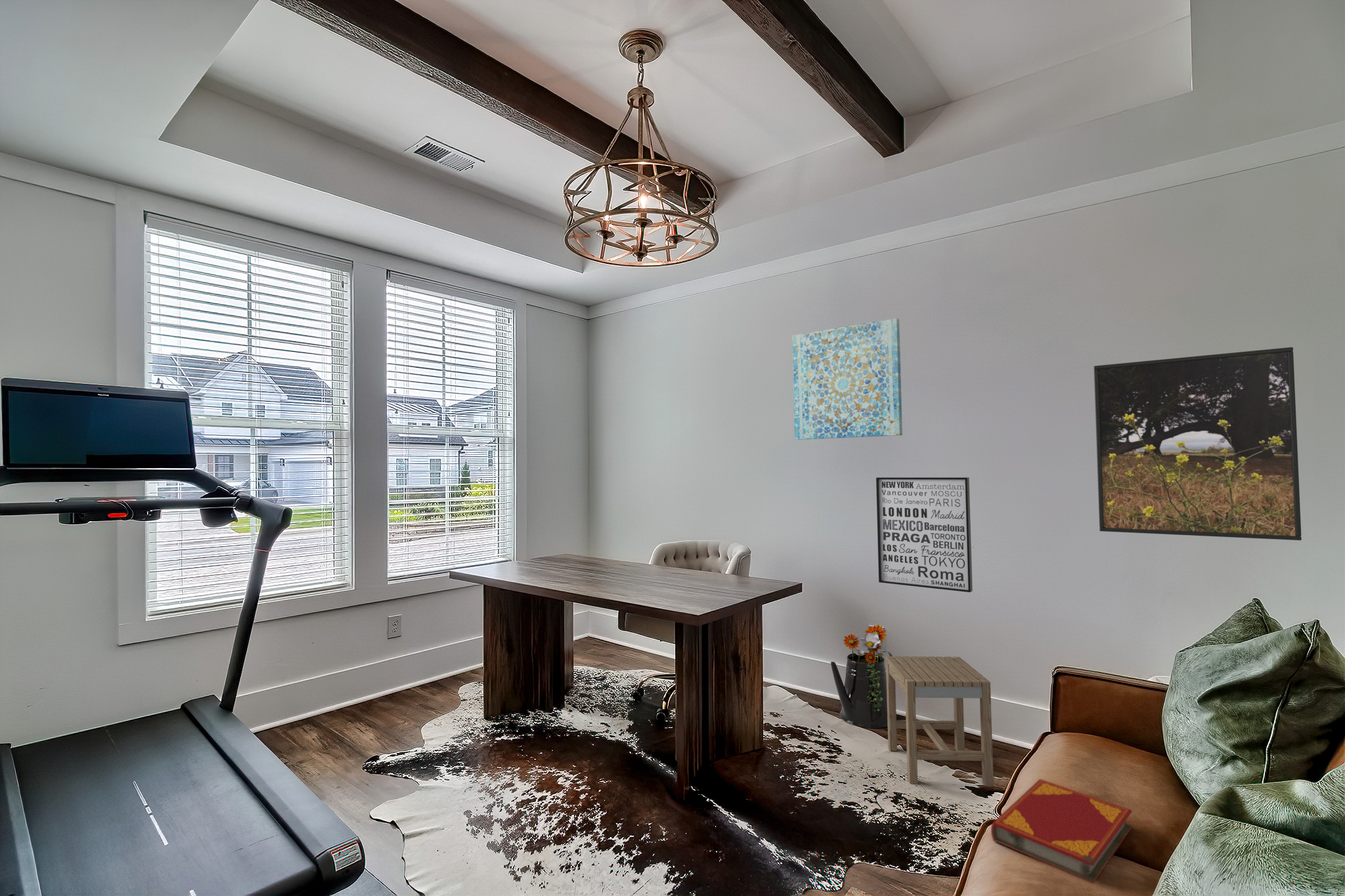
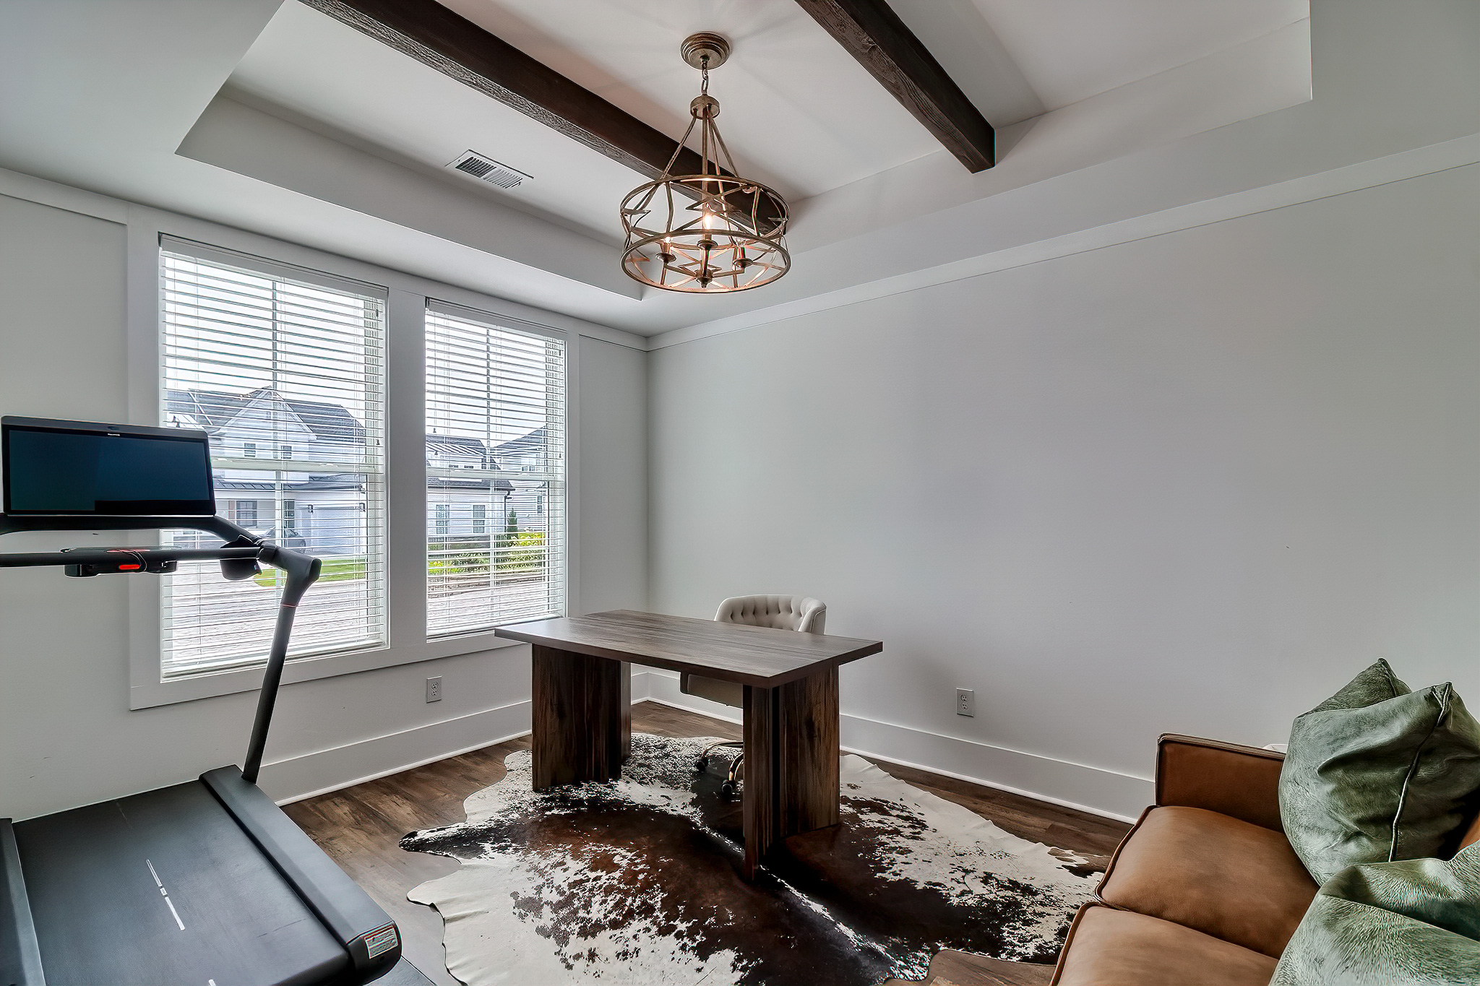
- wall art (844, 382)
- watering can (865, 673)
- wall art (922, 532)
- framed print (1189, 446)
- hardback book (1062, 824)
- stool (936, 721)
